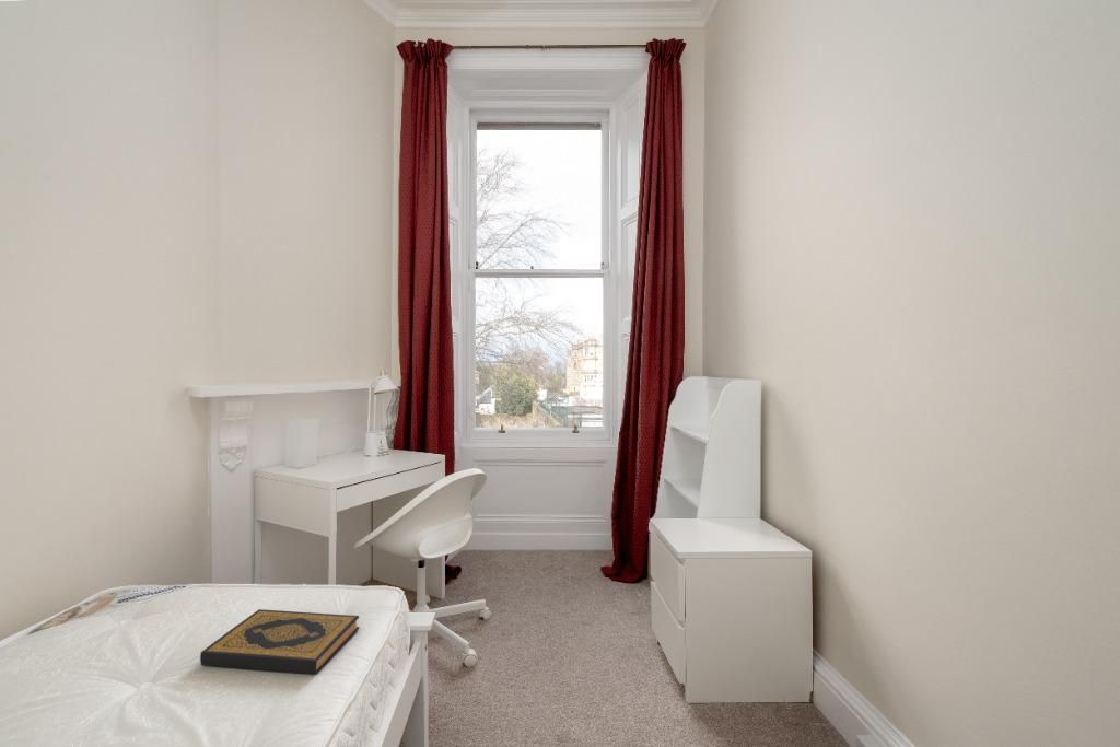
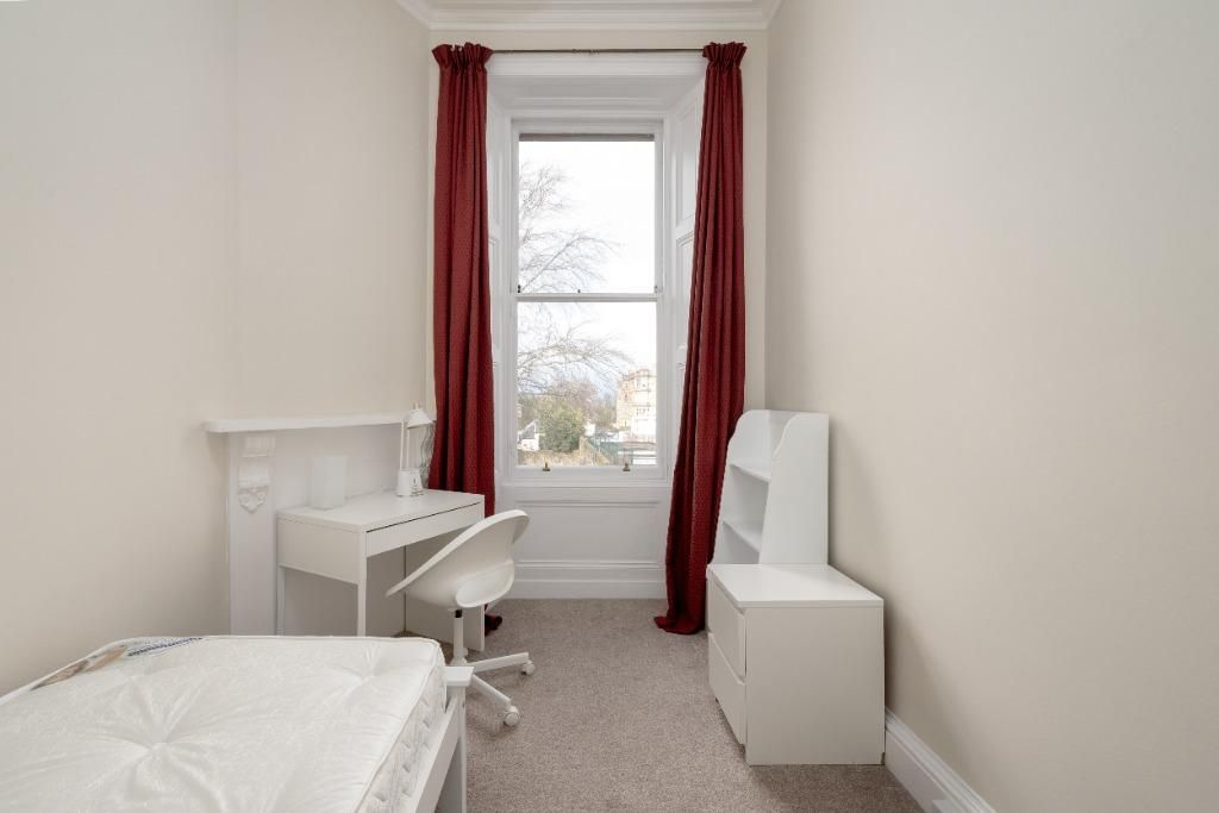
- hardback book (284, 639)
